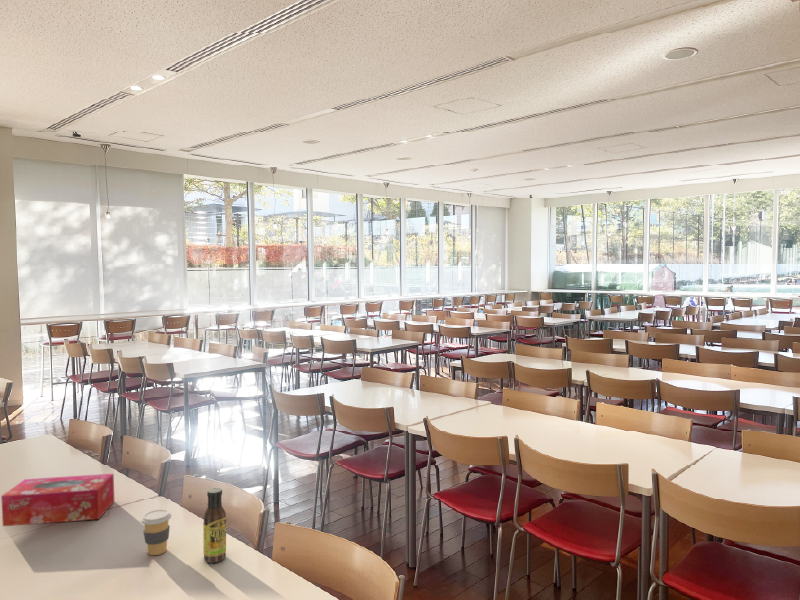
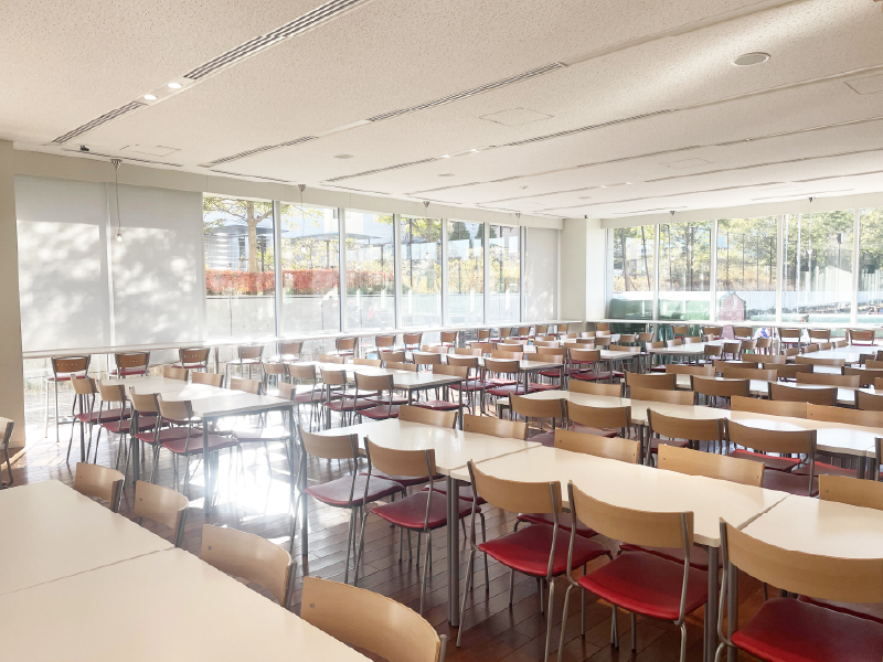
- sauce bottle (214, 524)
- coffee cup (156, 532)
- tissue box (60, 498)
